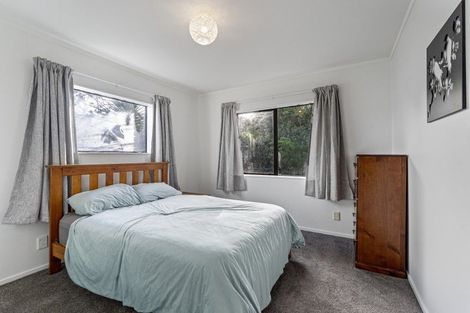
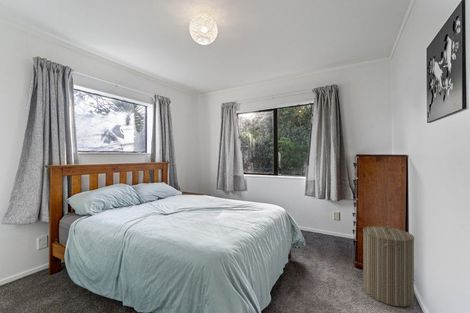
+ laundry hamper (387, 258)
